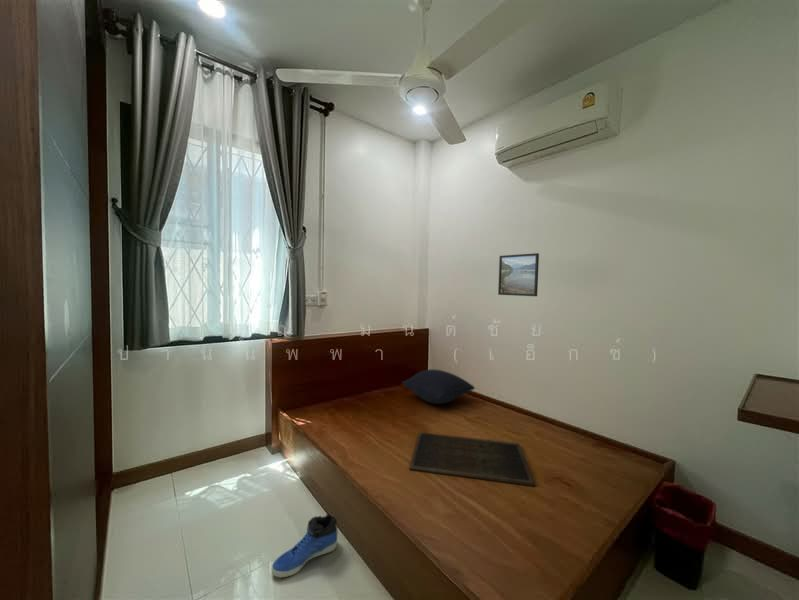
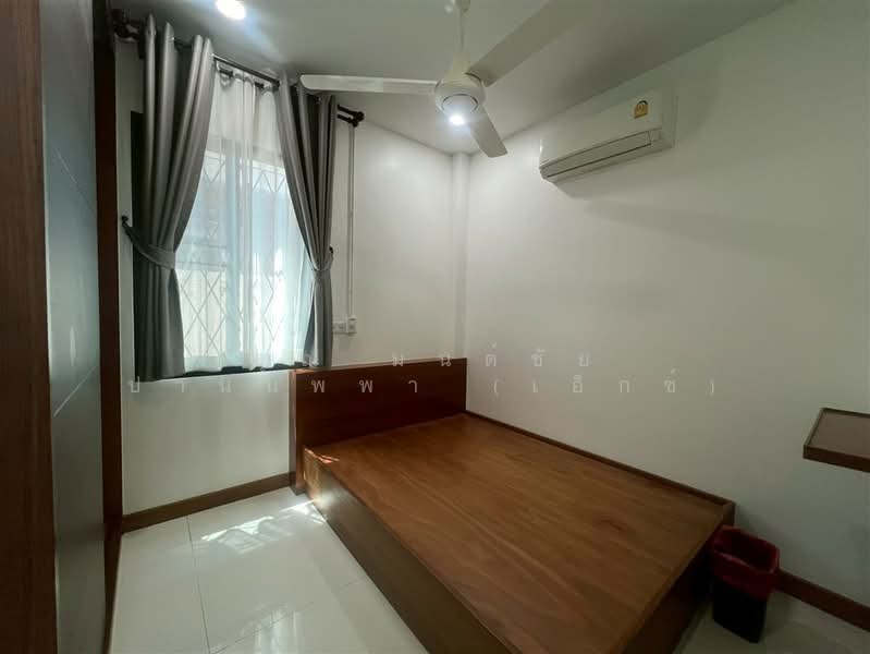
- tray (468, 455)
- sneaker (306, 540)
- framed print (517, 275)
- pillow (437, 385)
